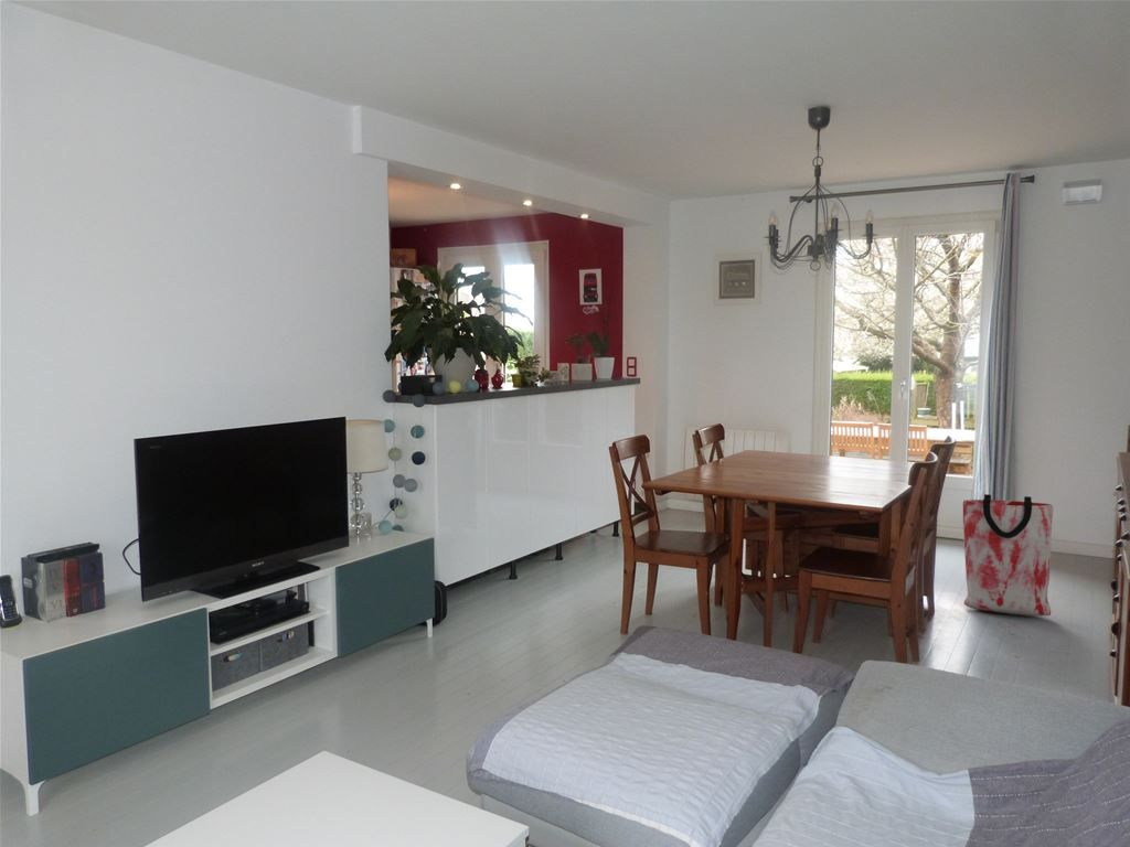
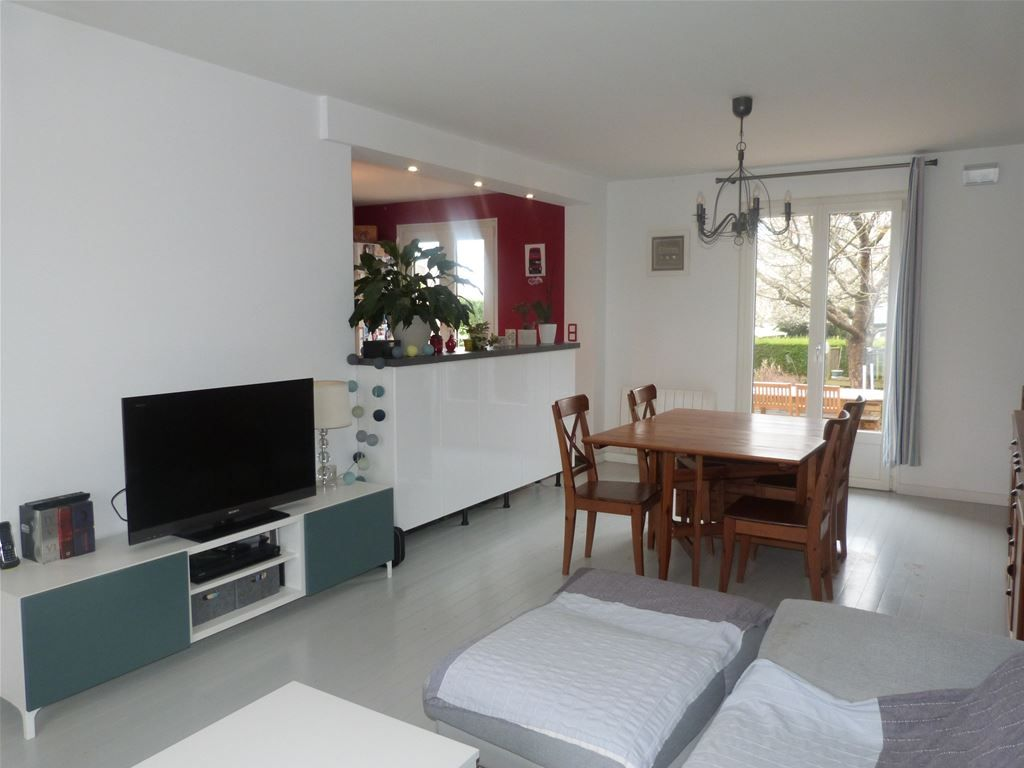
- bag (1005, 555)
